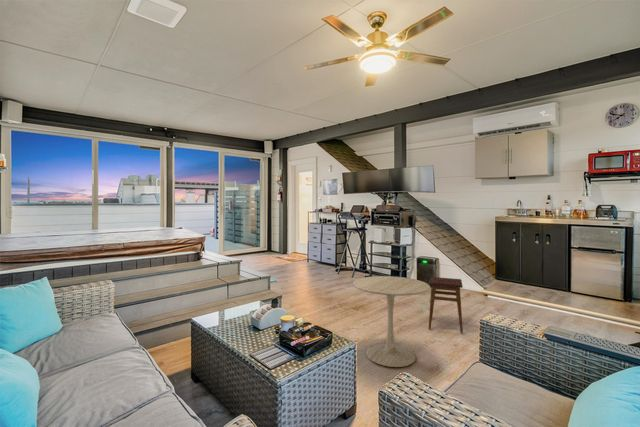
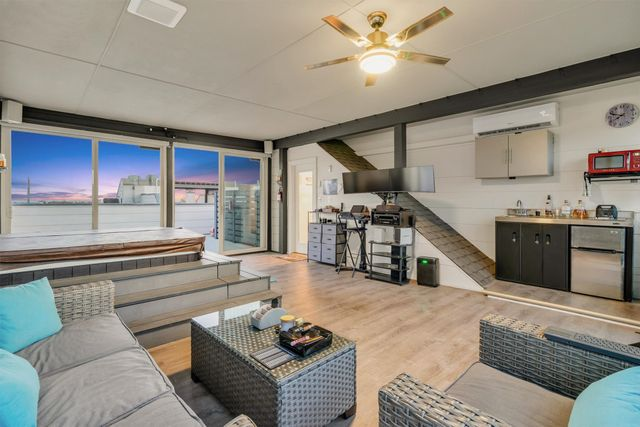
- stool (445, 300)
- side table (390, 319)
